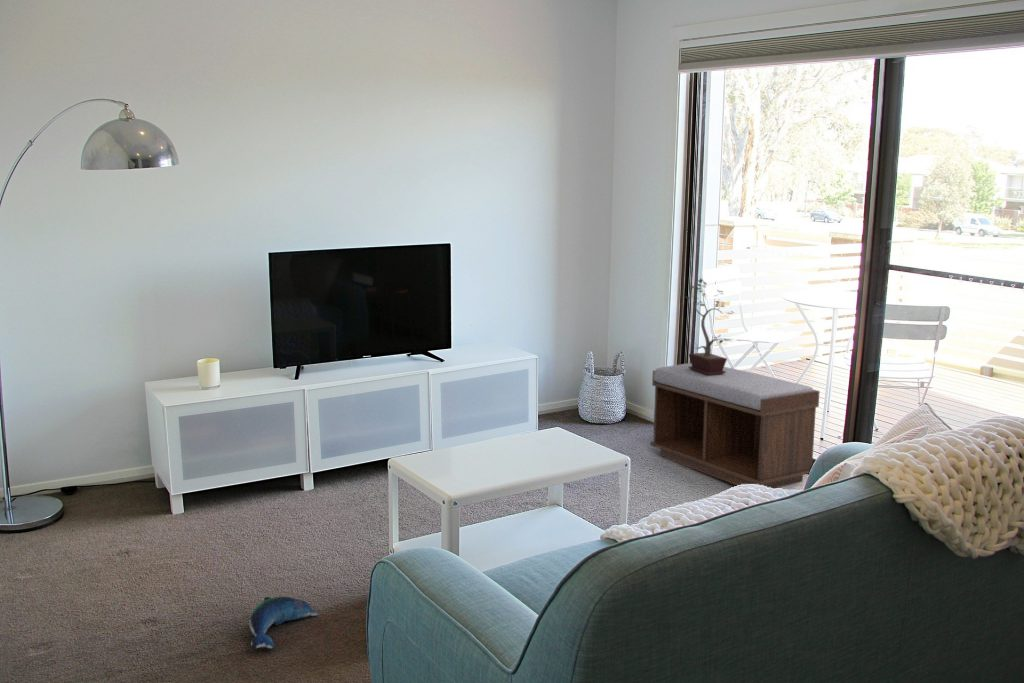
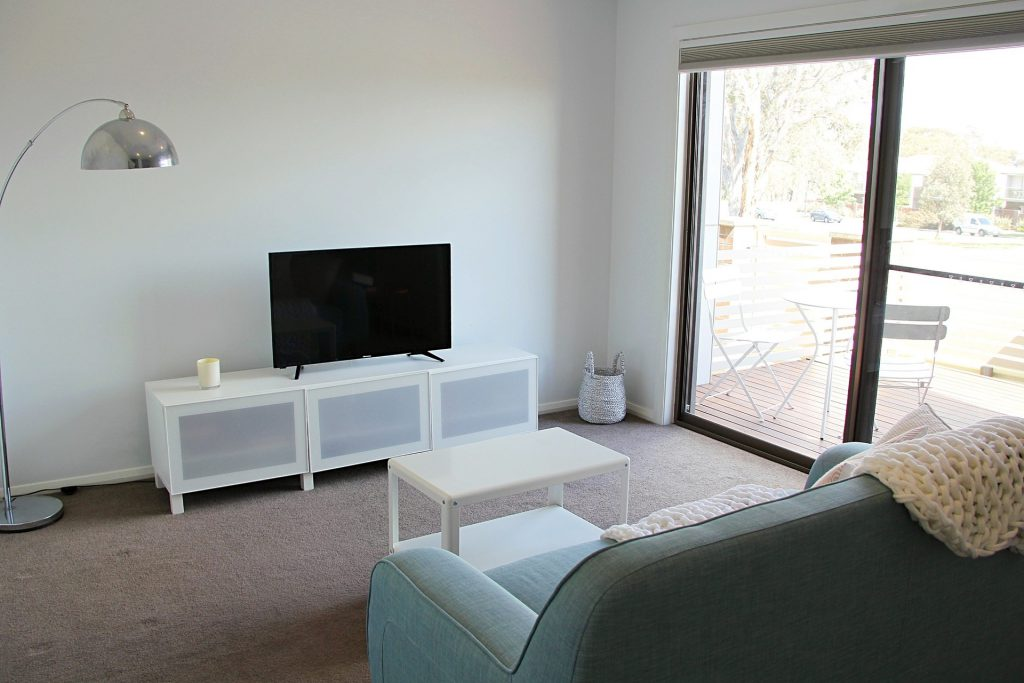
- potted plant (703, 323)
- bench (729, 422)
- plush toy (276, 616)
